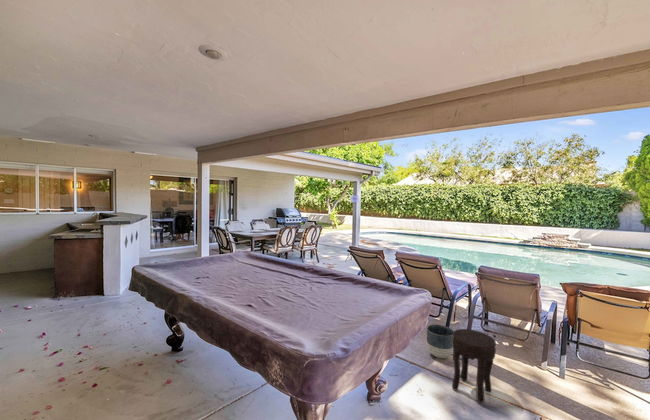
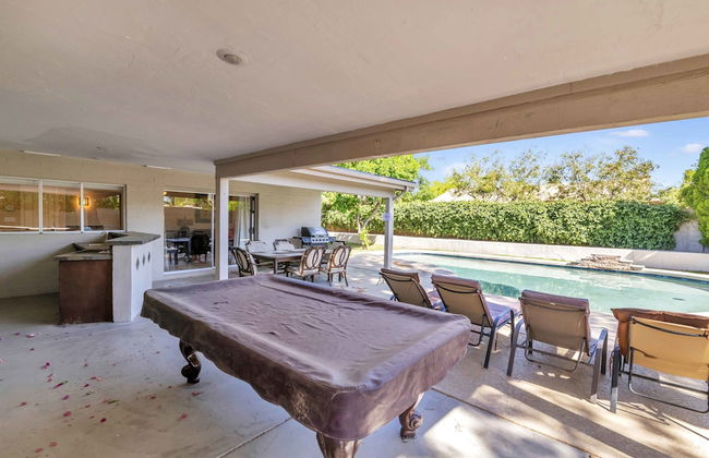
- side table (472, 359)
- planter (439, 342)
